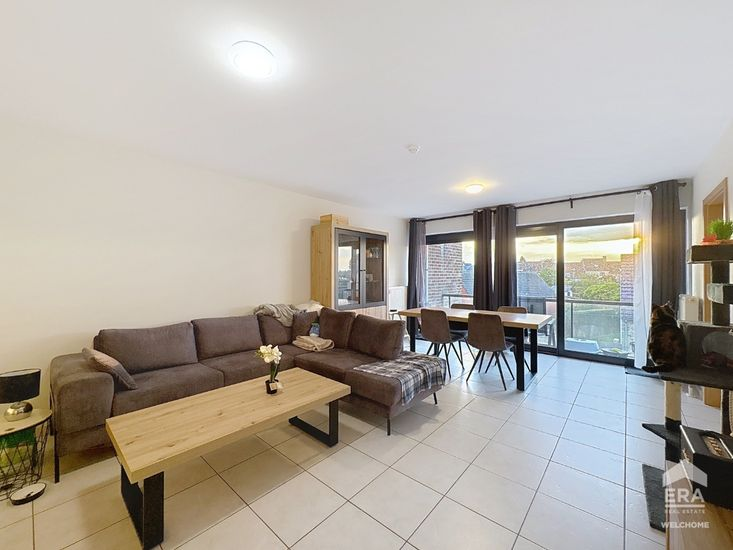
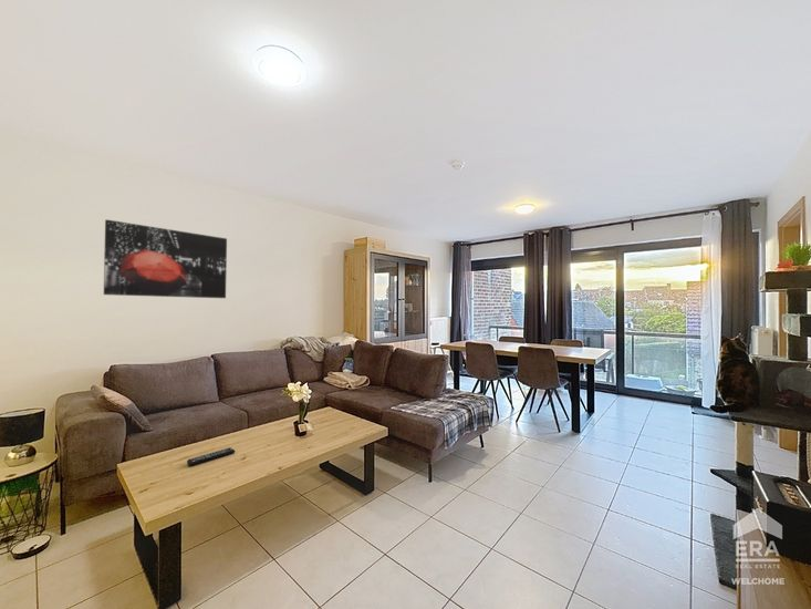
+ remote control (211, 456)
+ wall art (171, 262)
